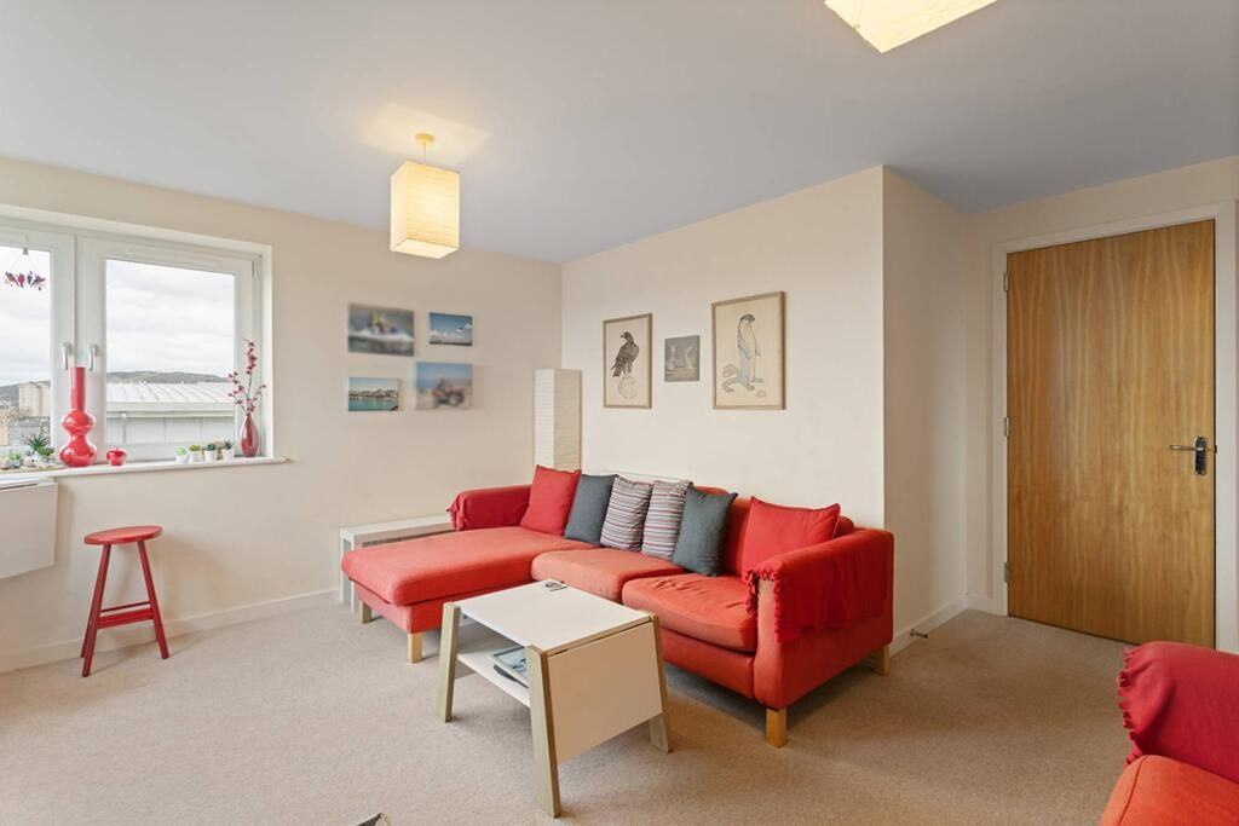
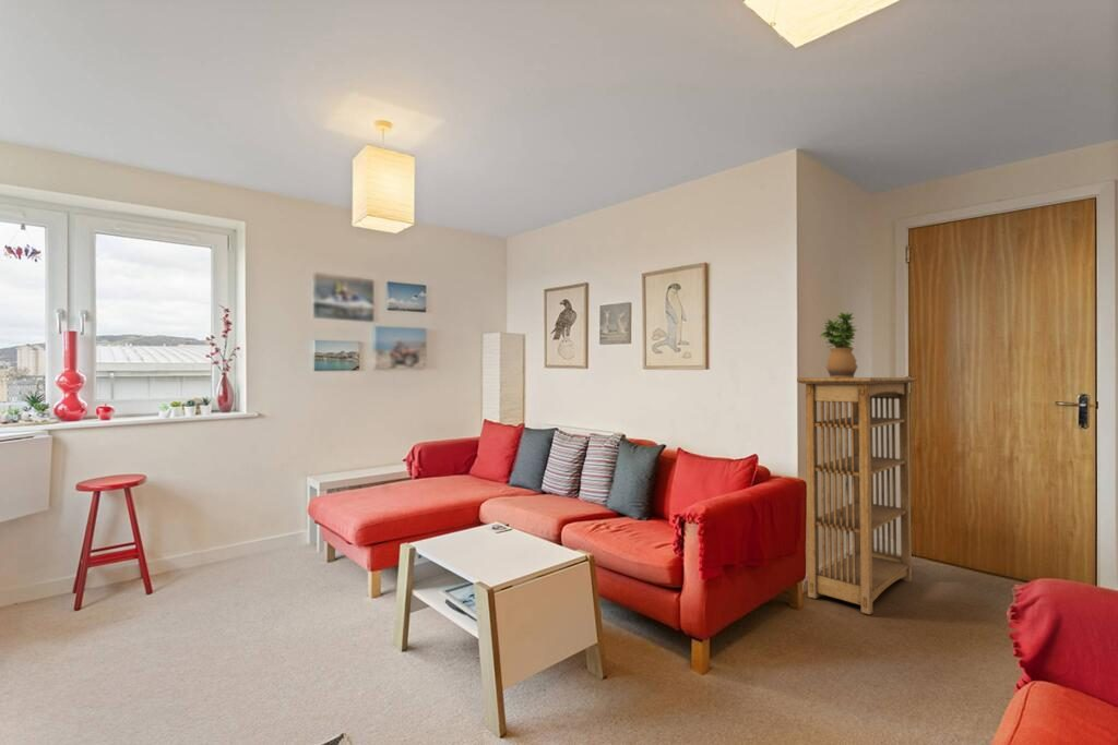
+ potted plant (840, 345)
+ bookshelf (860, 482)
